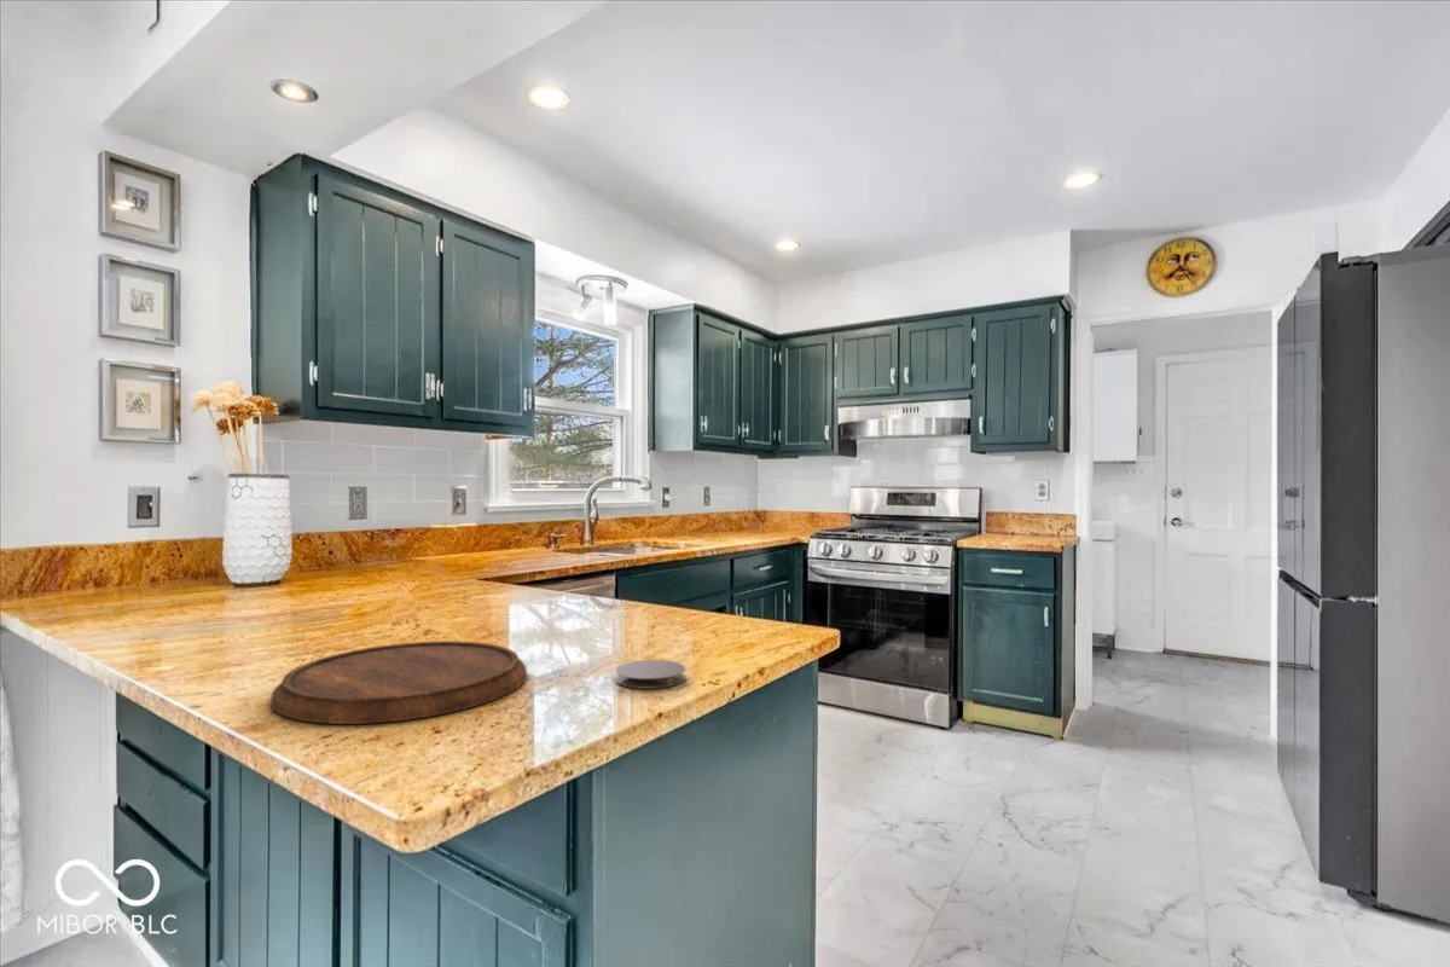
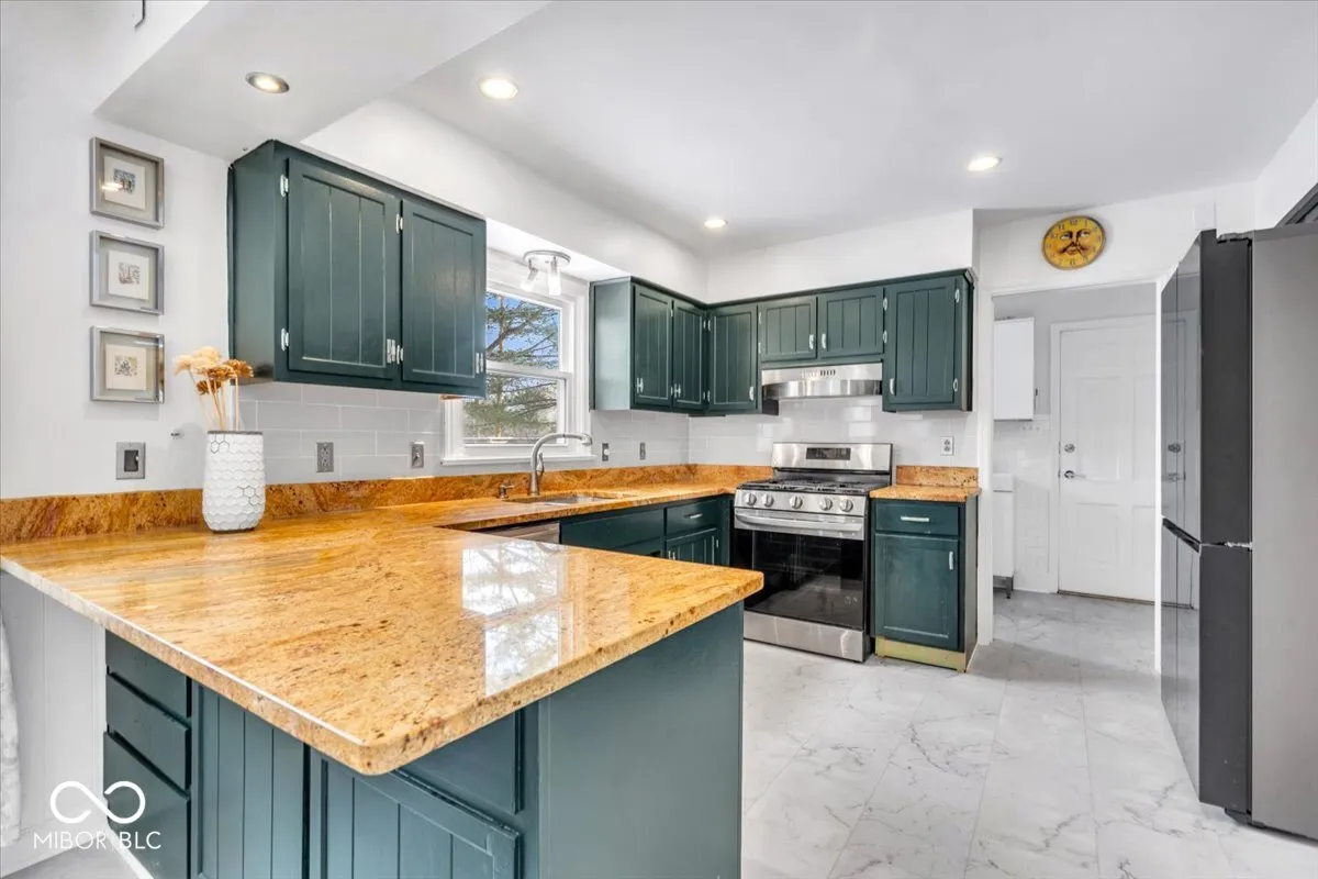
- coaster (650, 673)
- cutting board (407, 674)
